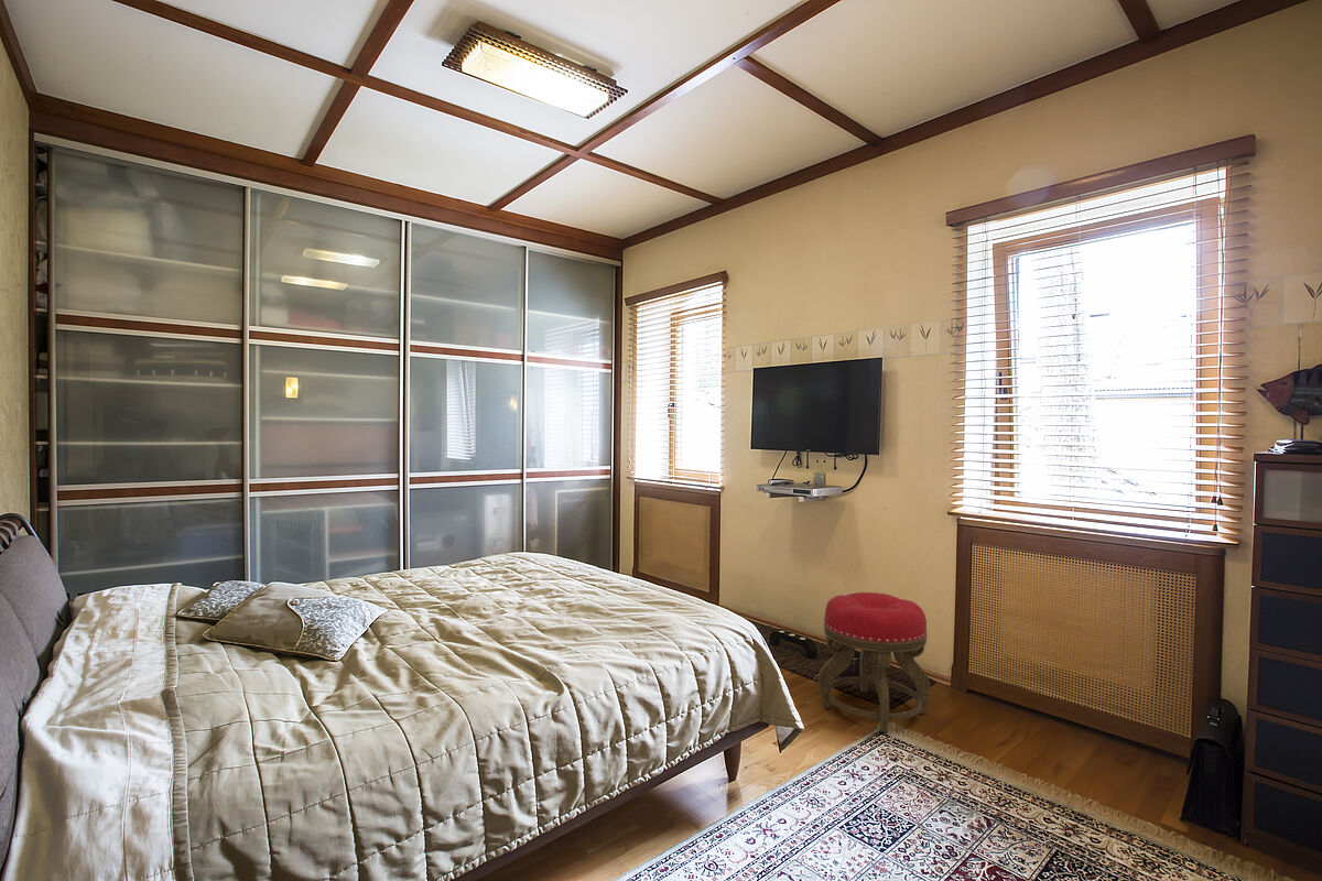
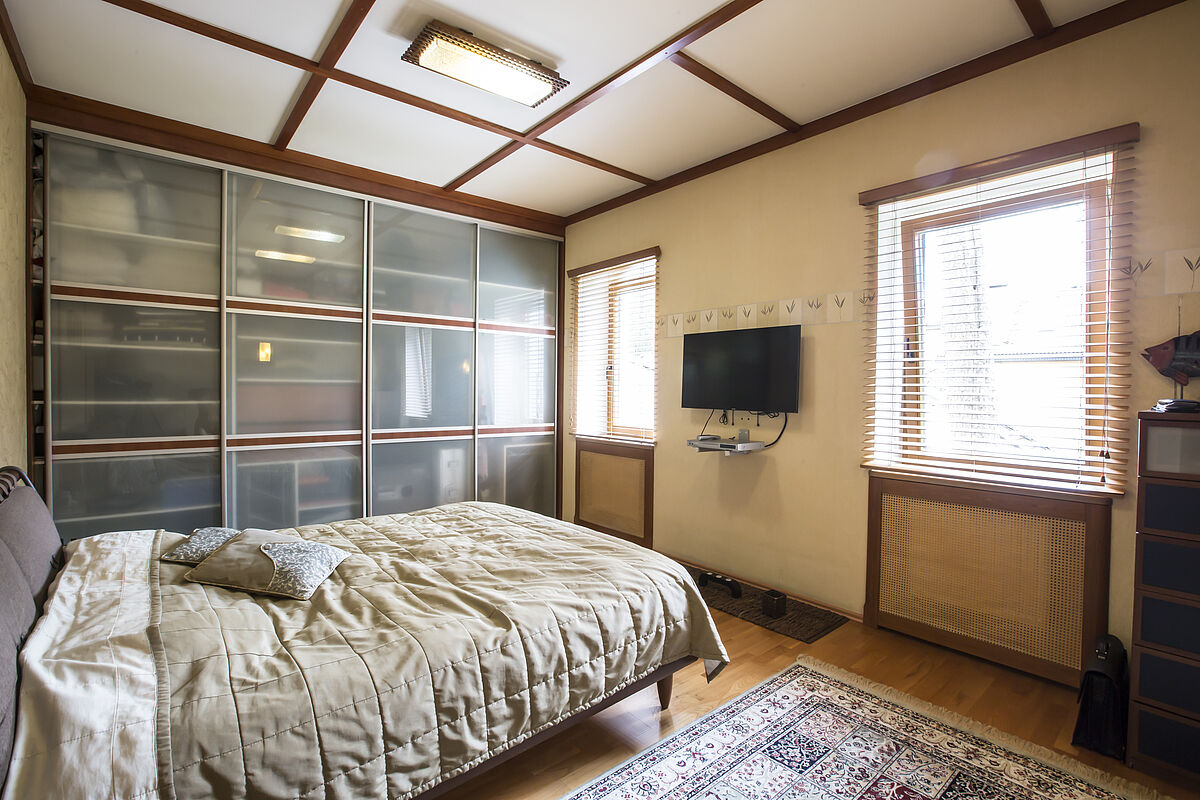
- stool (874, 655)
